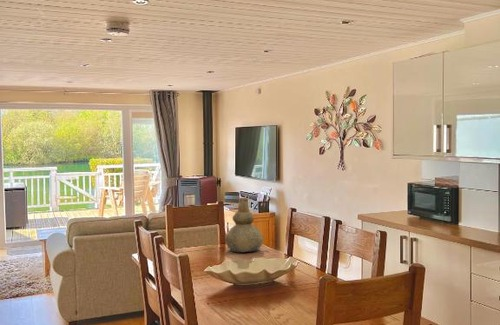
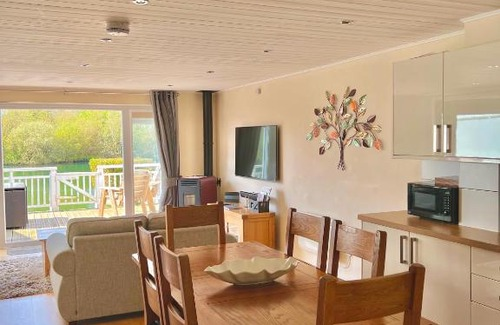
- vase (244, 224)
